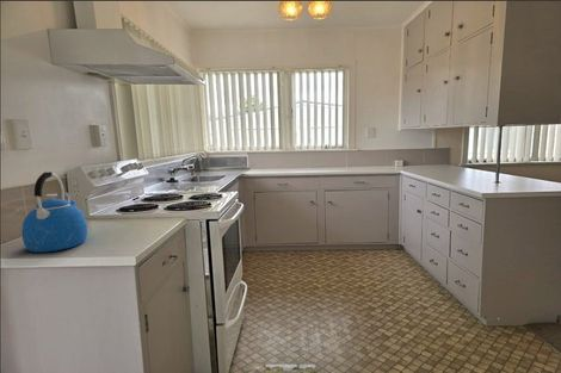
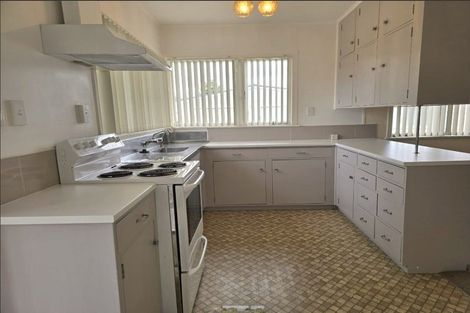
- kettle (56, 207)
